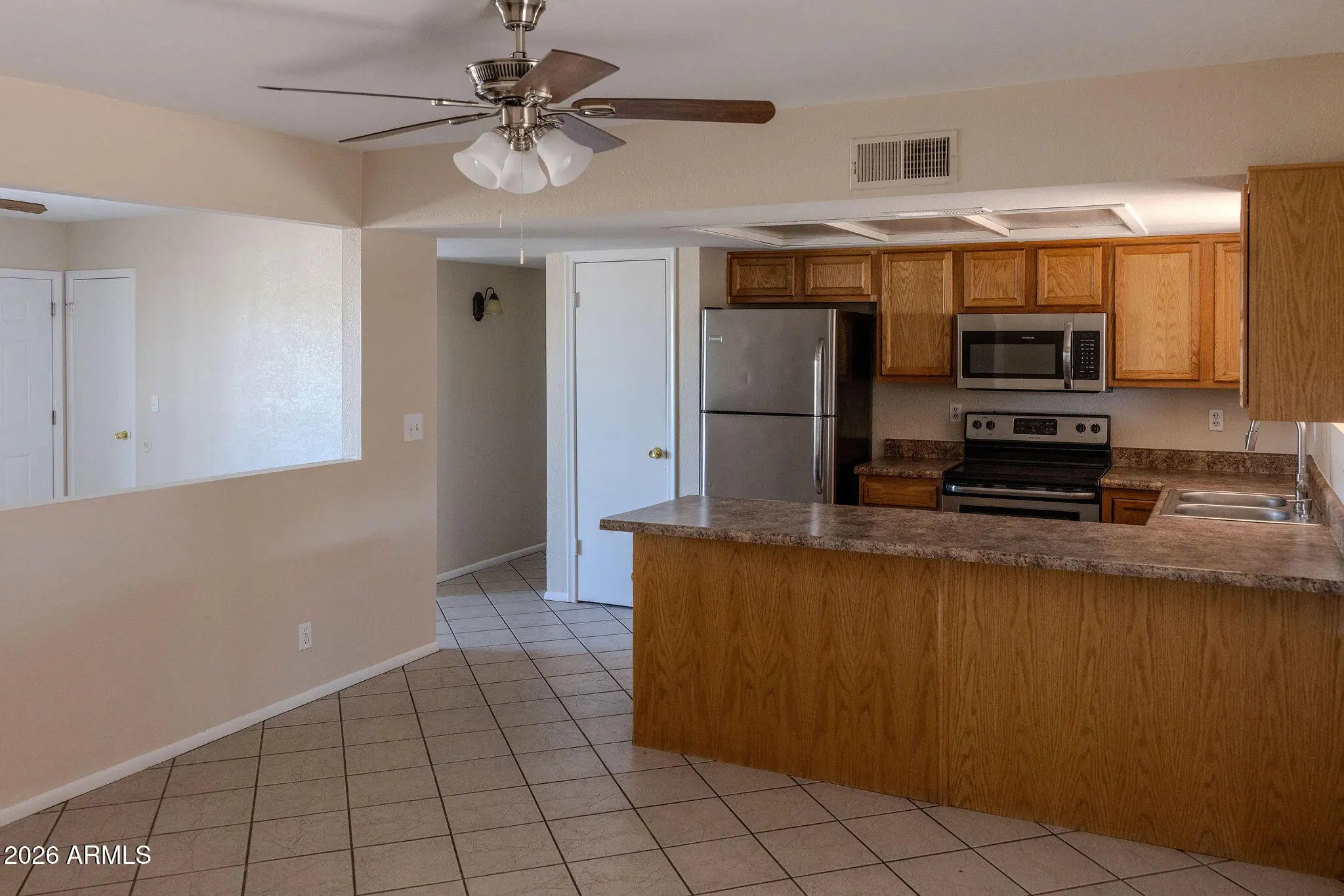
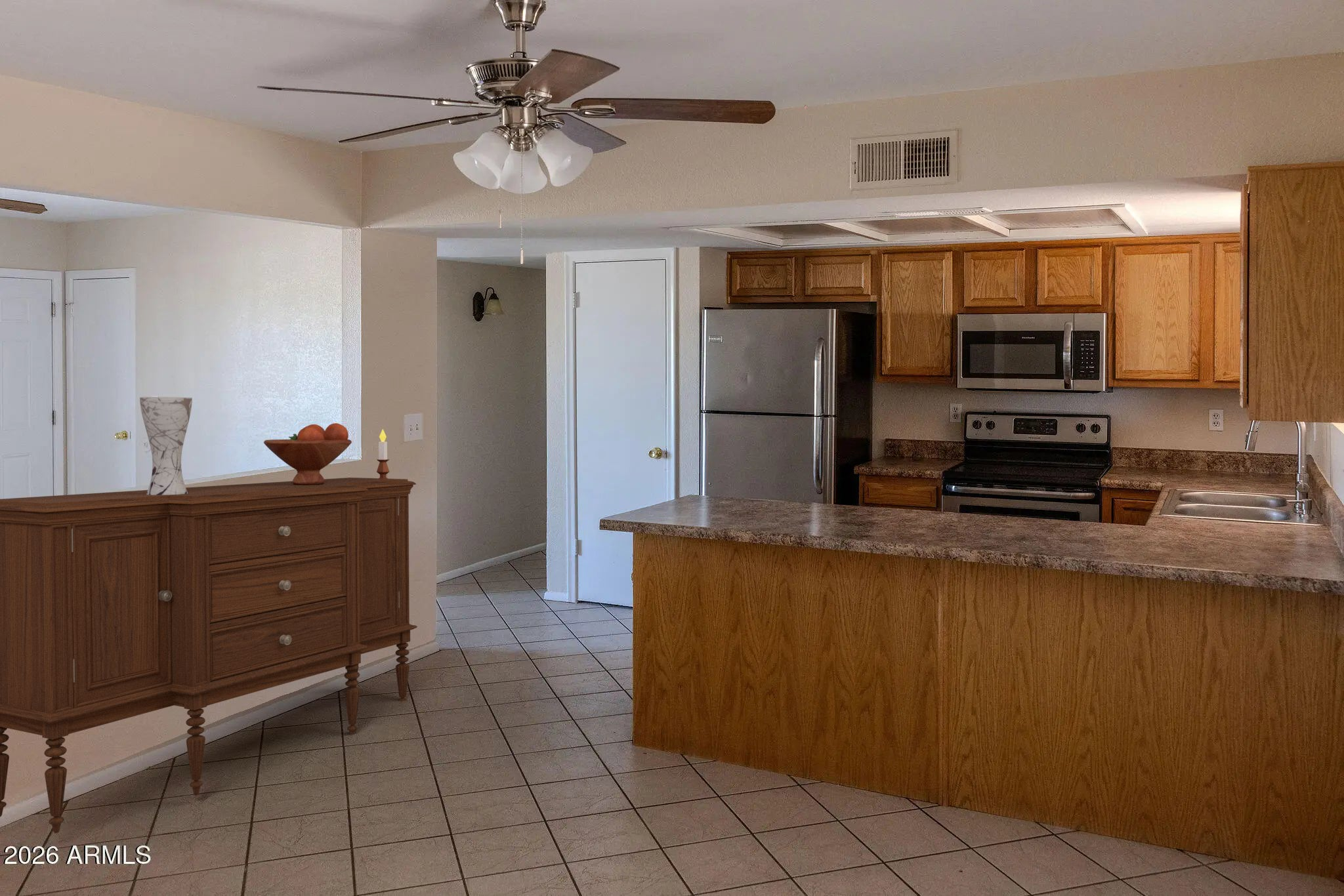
+ fruit bowl (308, 453)
+ vase (167, 445)
+ candle (383, 453)
+ sideboard (241, 622)
